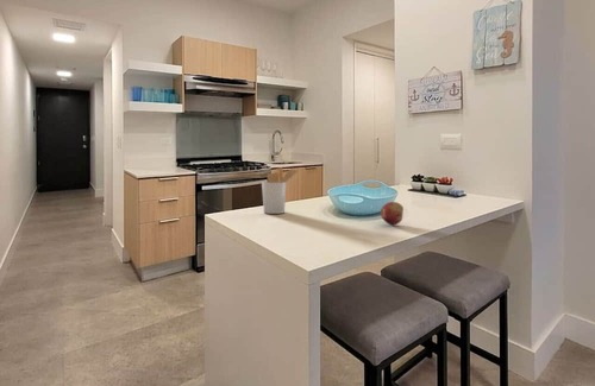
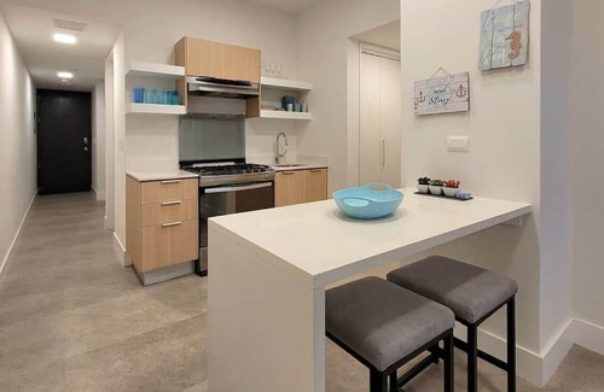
- fruit (392, 213)
- utensil holder (280, 190)
